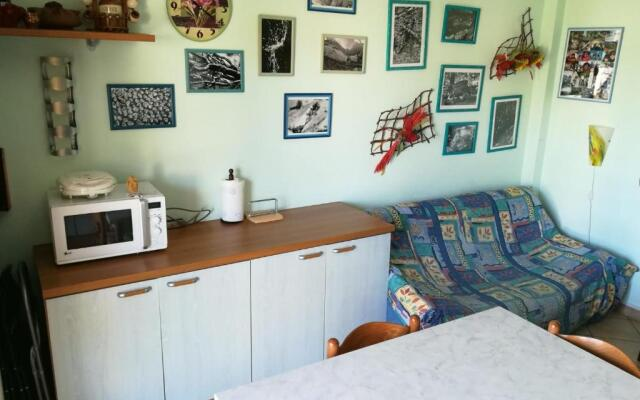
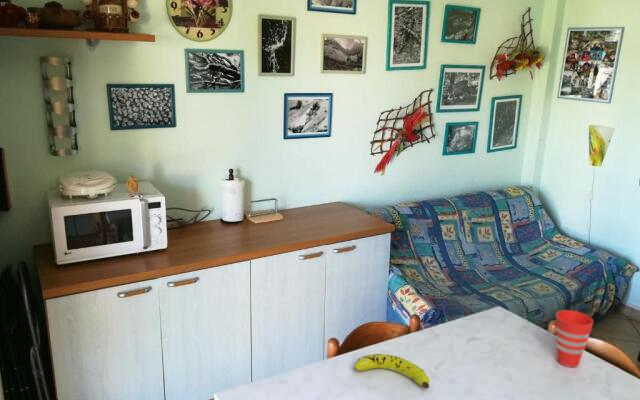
+ fruit (394, 370)
+ cup (570, 339)
